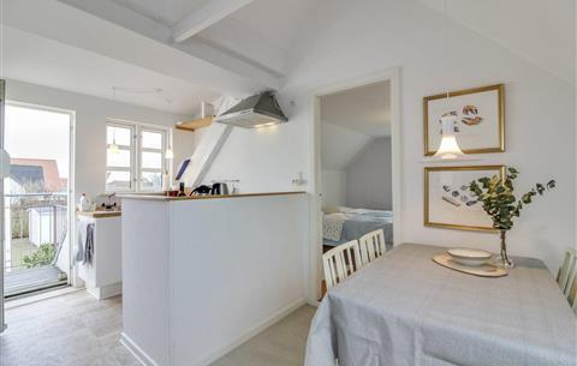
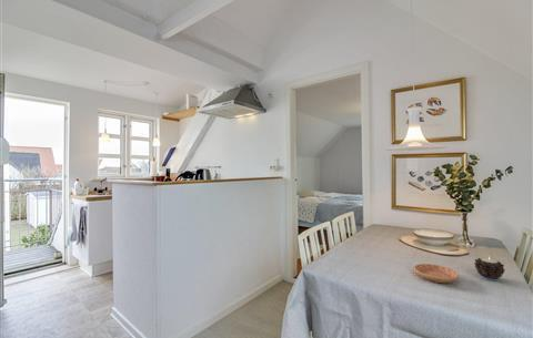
+ saucer (435, 273)
+ candle (489, 267)
